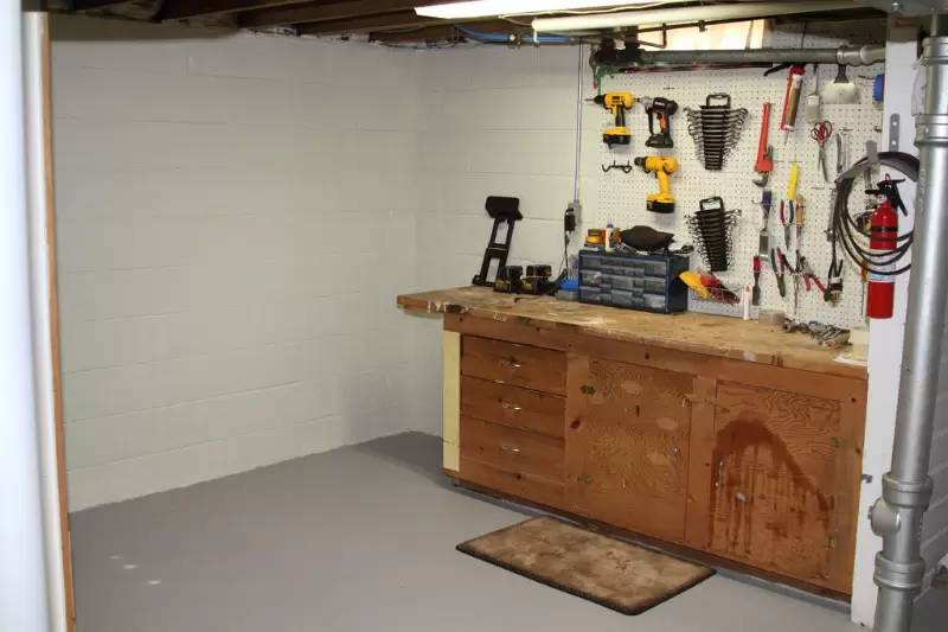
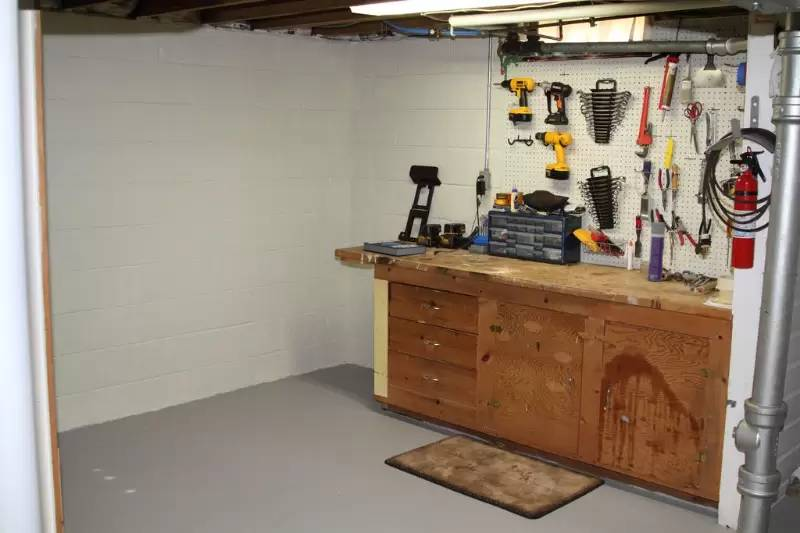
+ book (394, 247)
+ spray can (656, 251)
